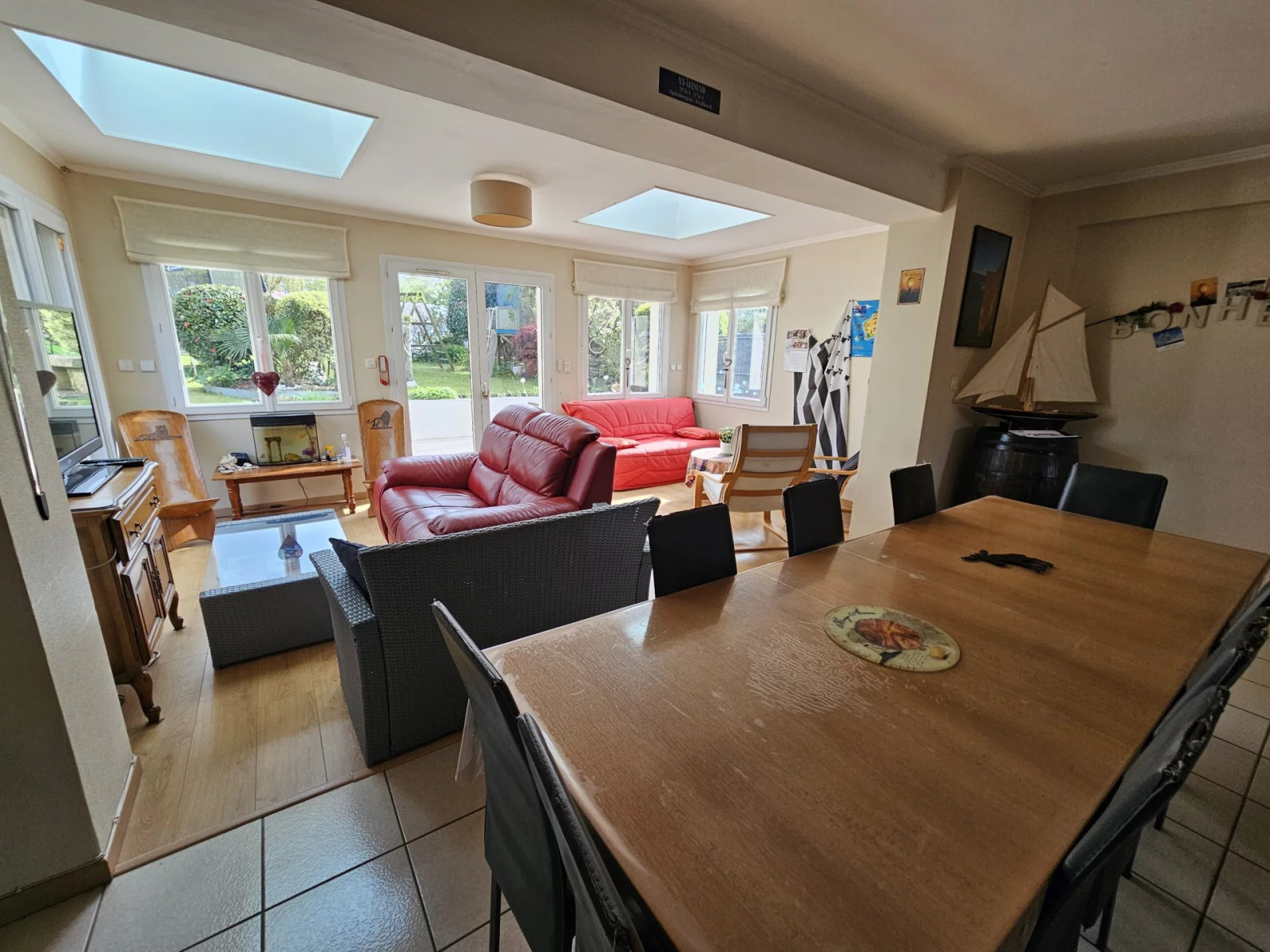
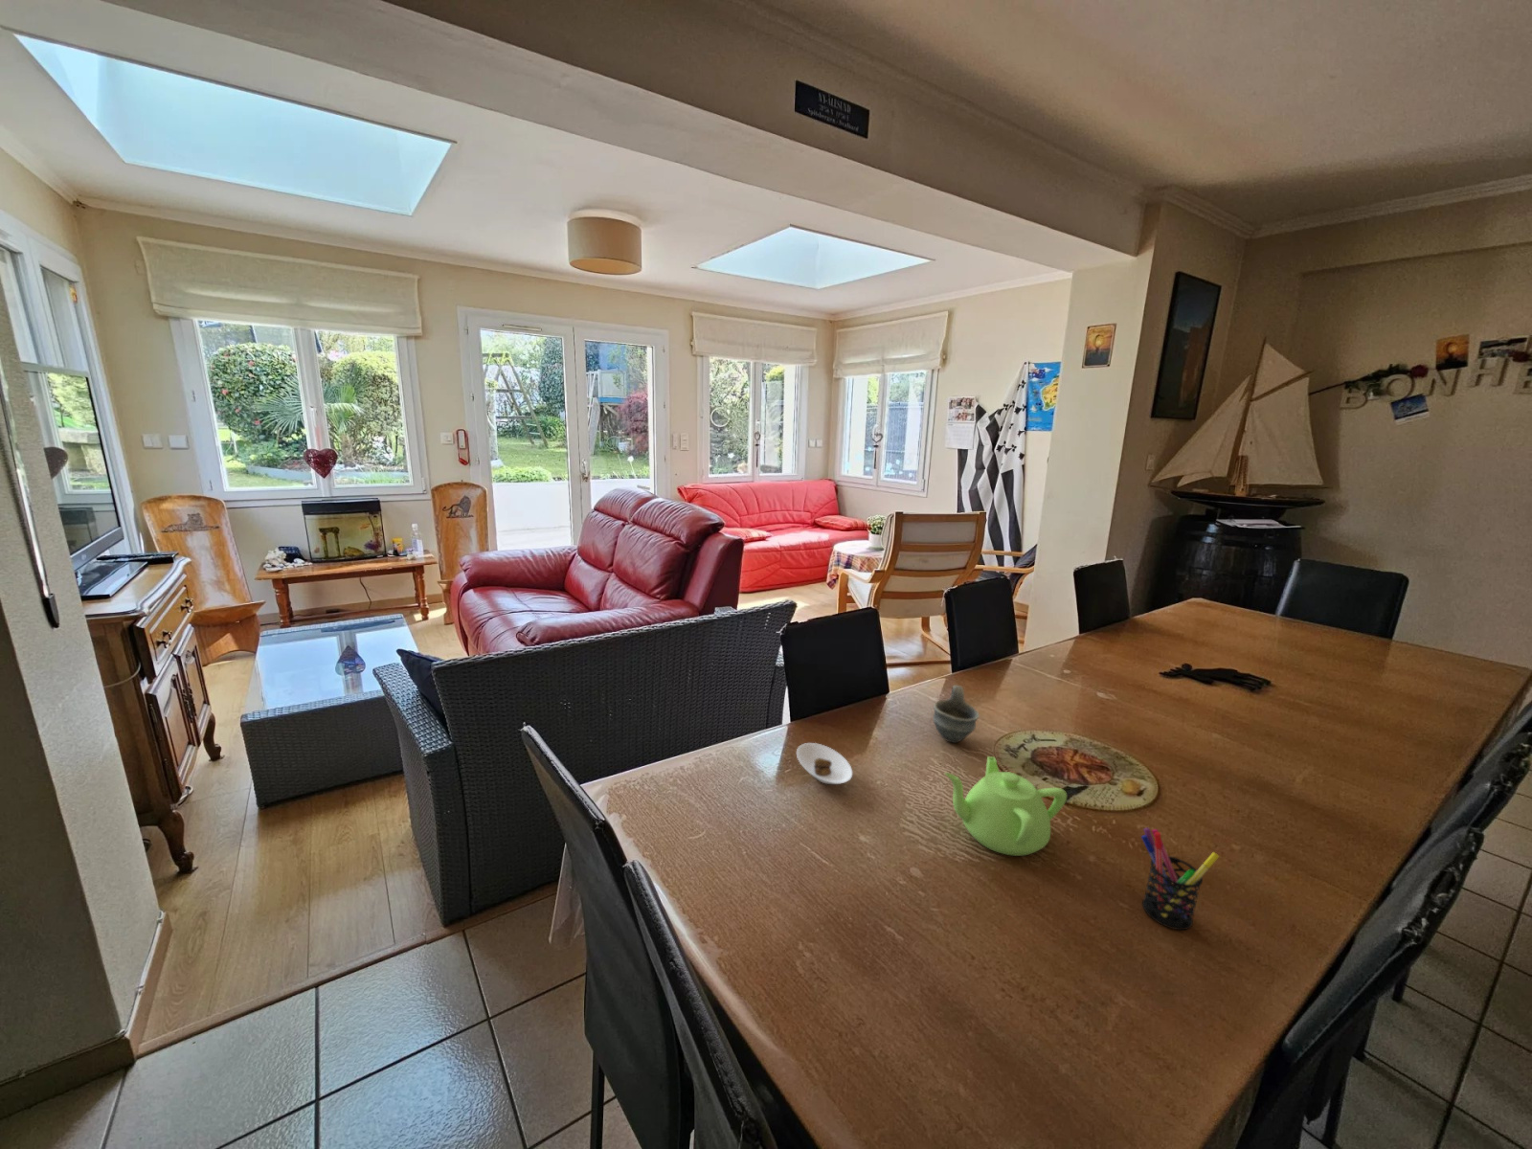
+ teapot (1001, 803)
+ saucer (823, 766)
+ cup (957, 716)
+ pen holder (1174, 877)
